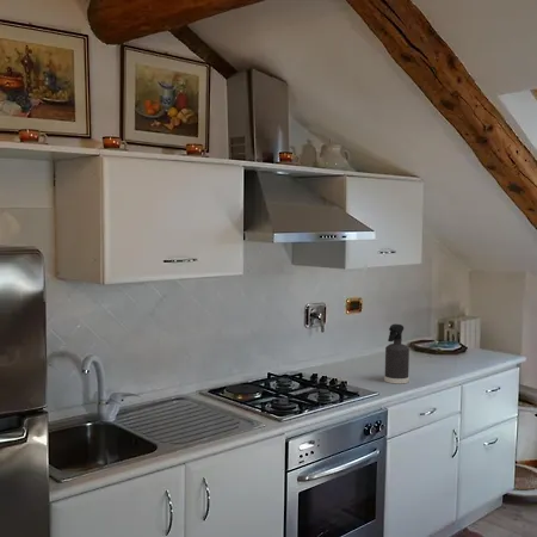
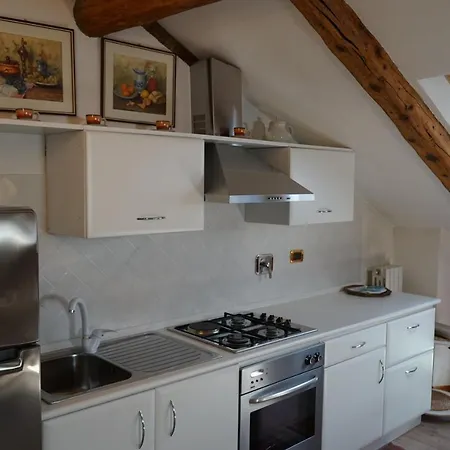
- spray bottle (396, 352)
